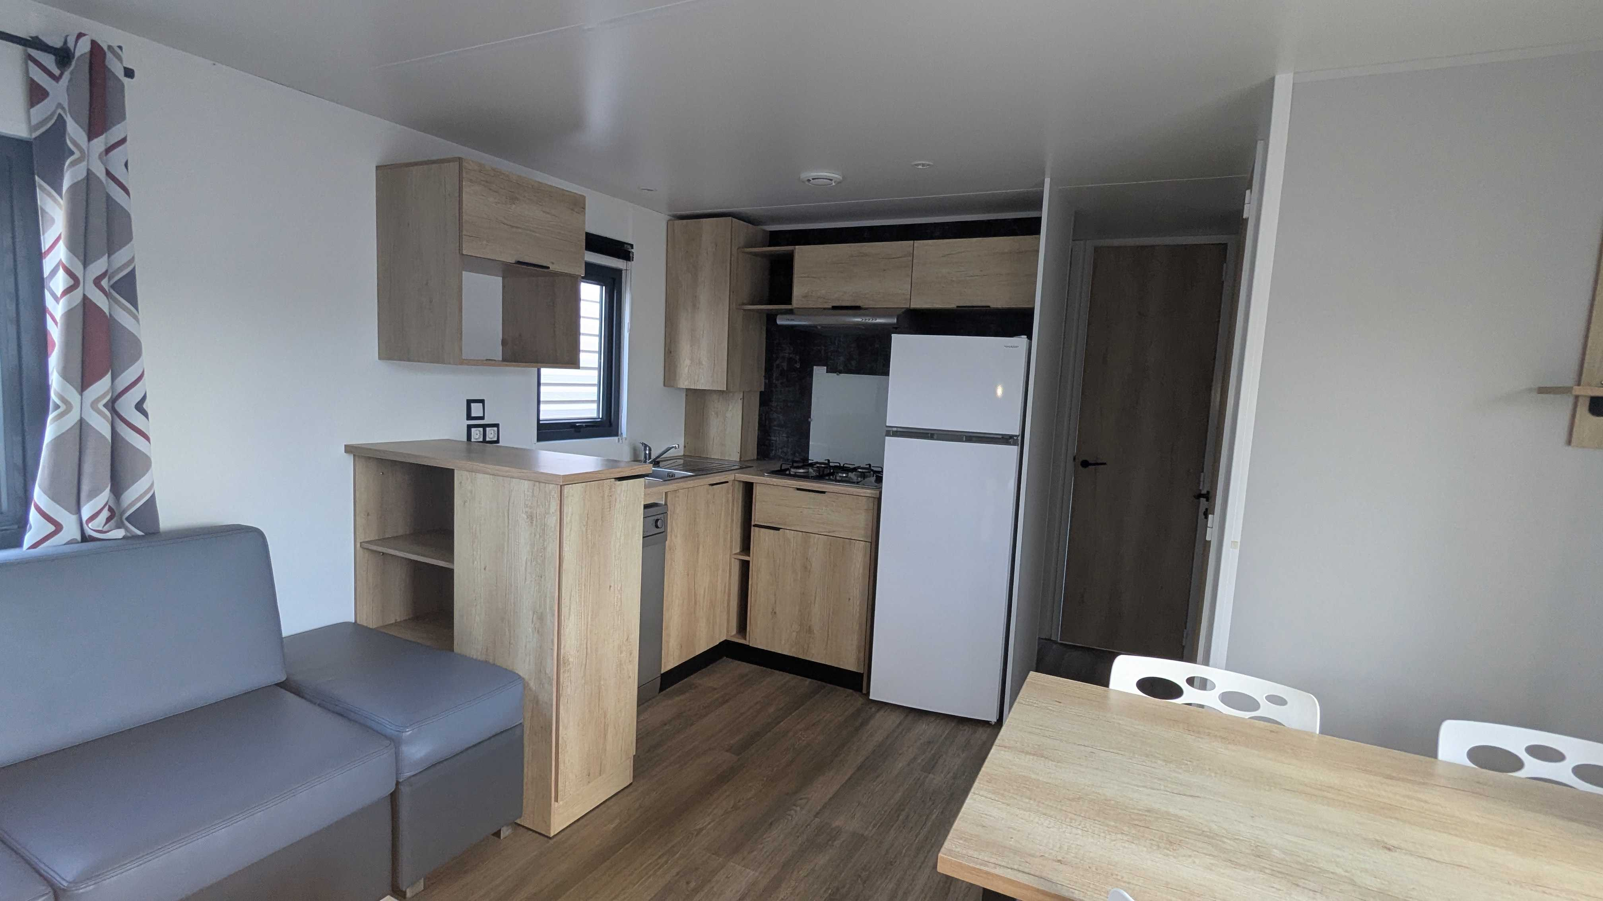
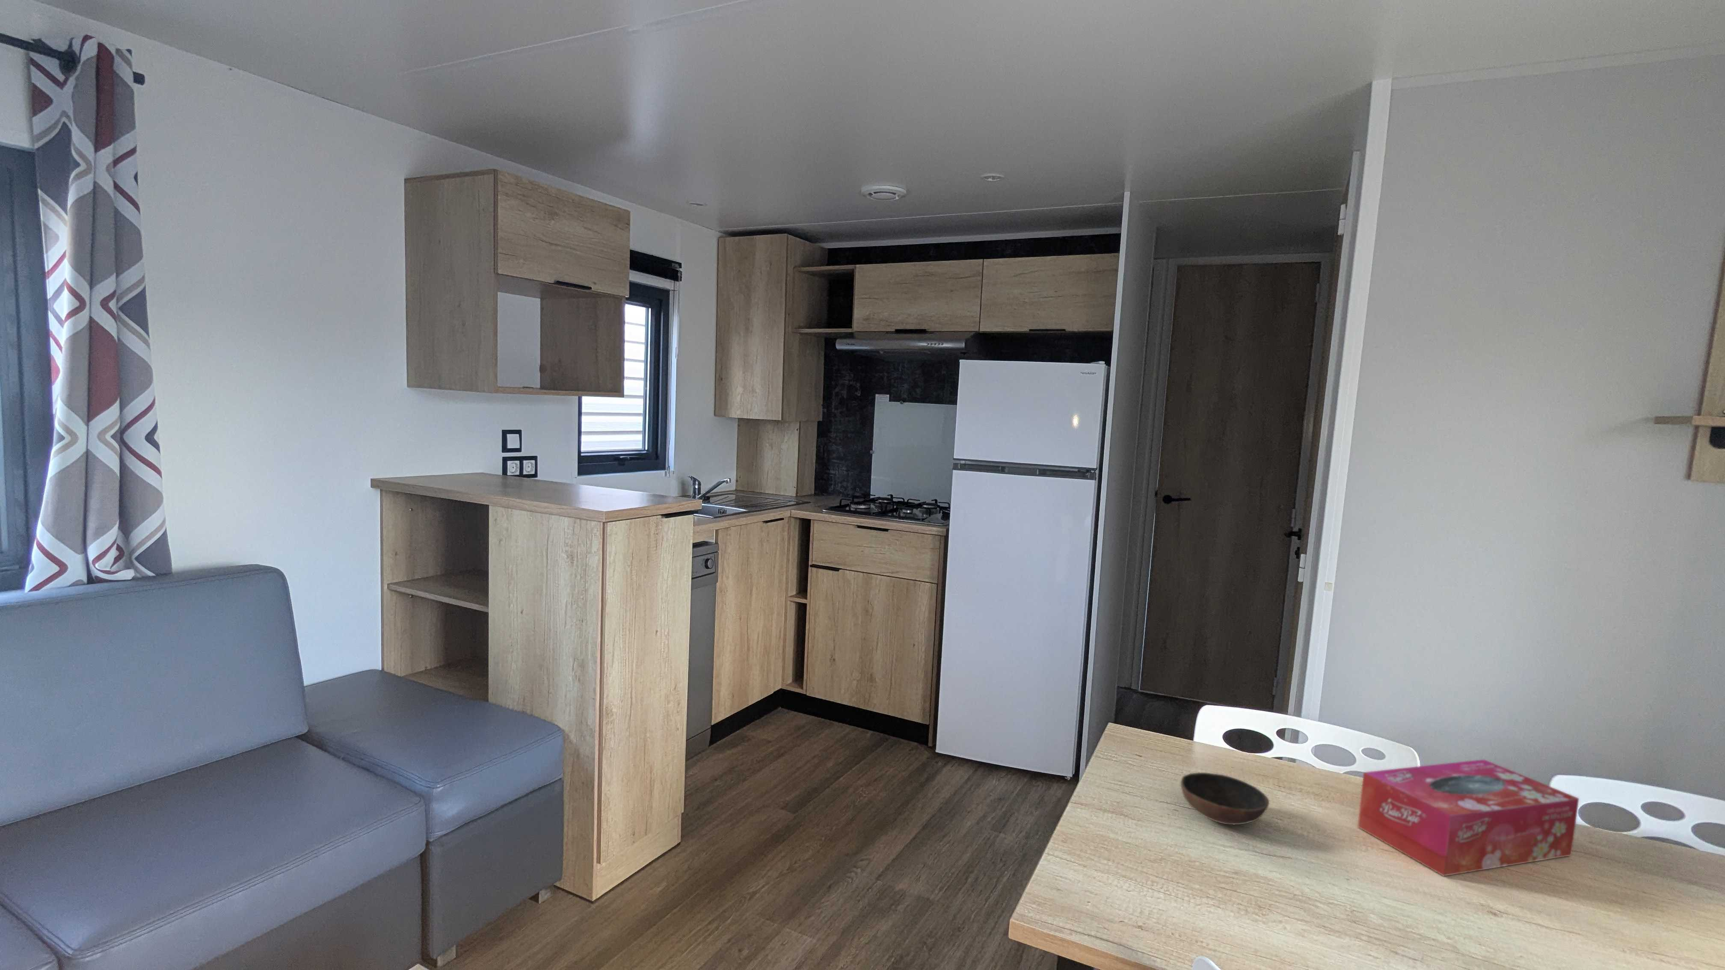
+ tissue box (1466, 812)
+ bowl (1223, 803)
